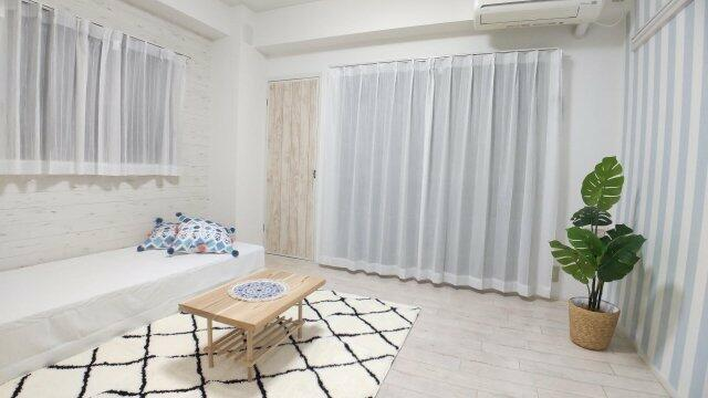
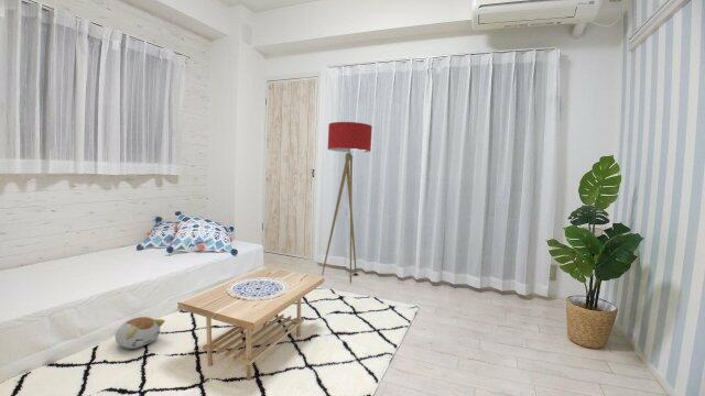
+ floor lamp (349, 201)
+ plush toy (135, 330)
